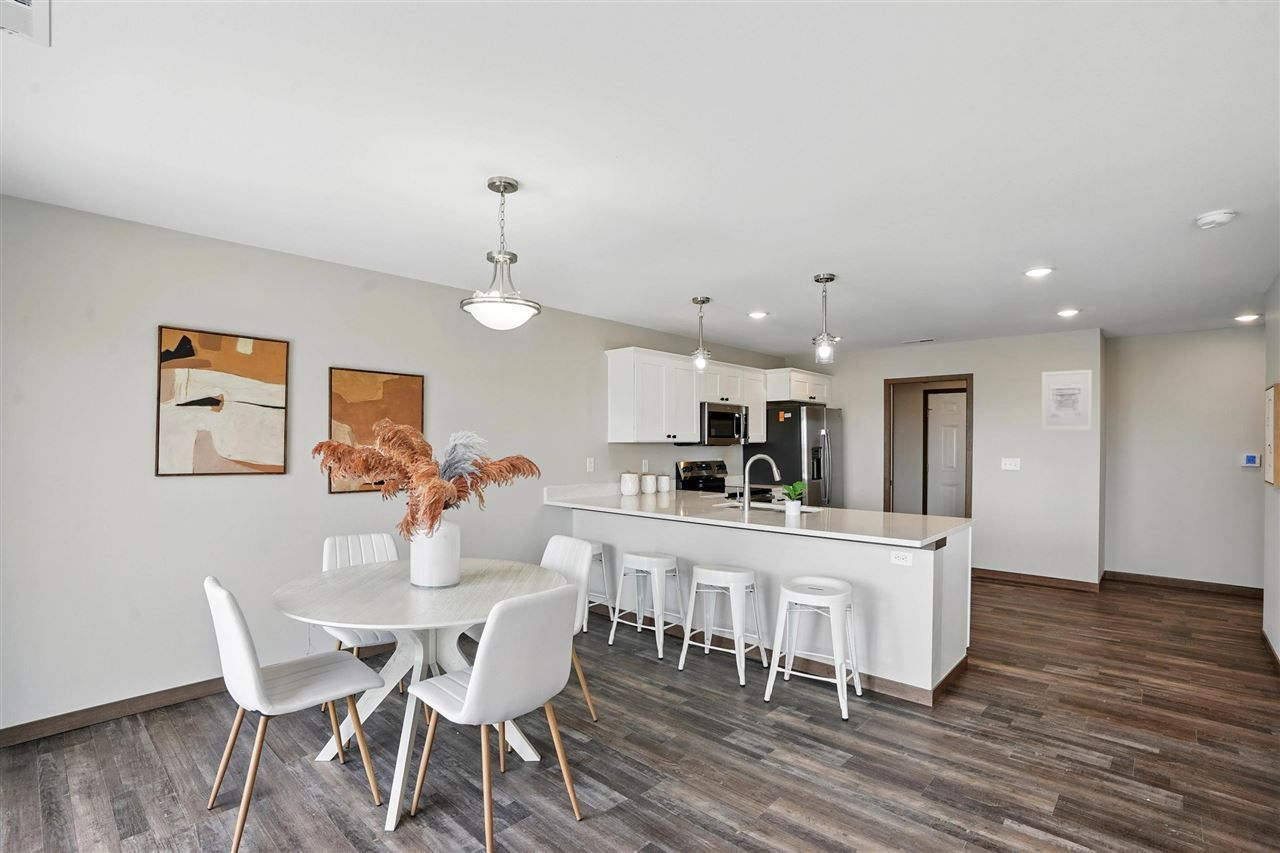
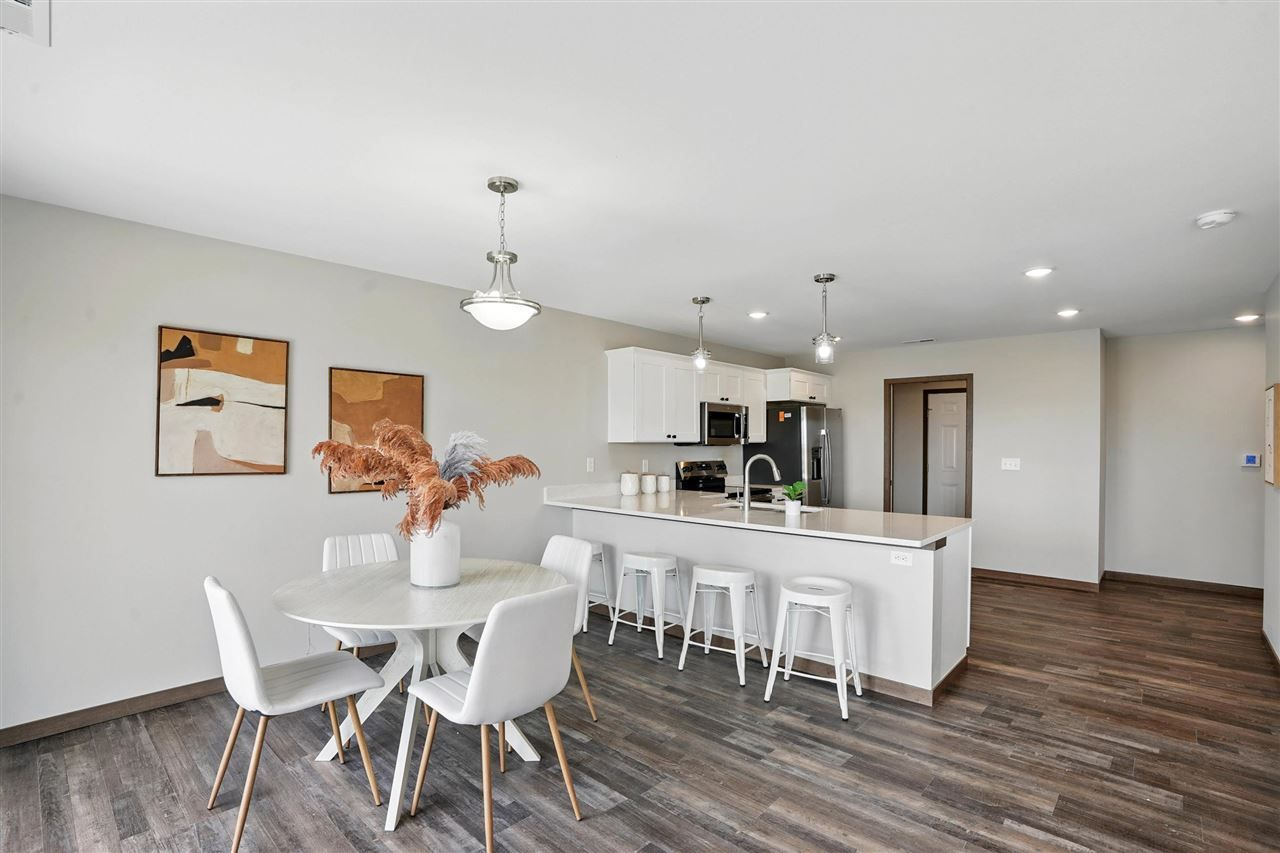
- wall art (1066, 400)
